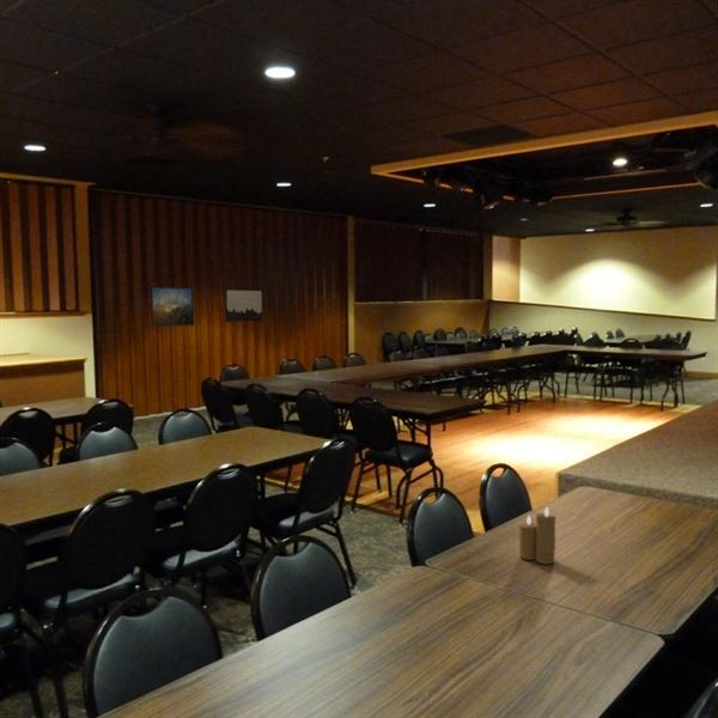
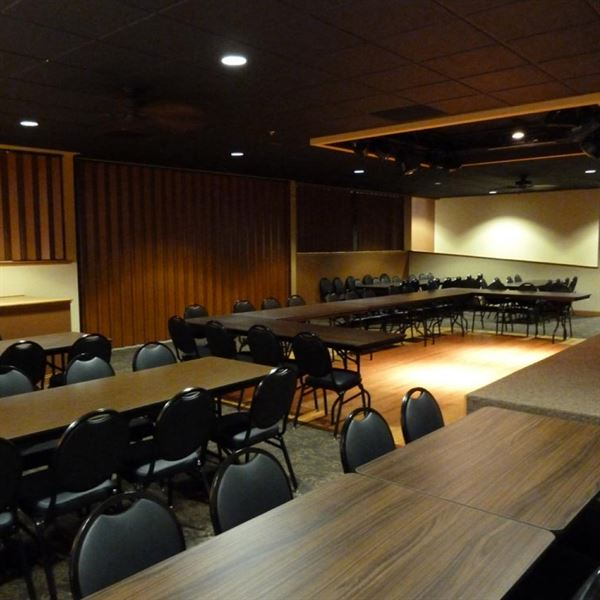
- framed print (172, 306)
- wall art (244, 305)
- candle (536, 531)
